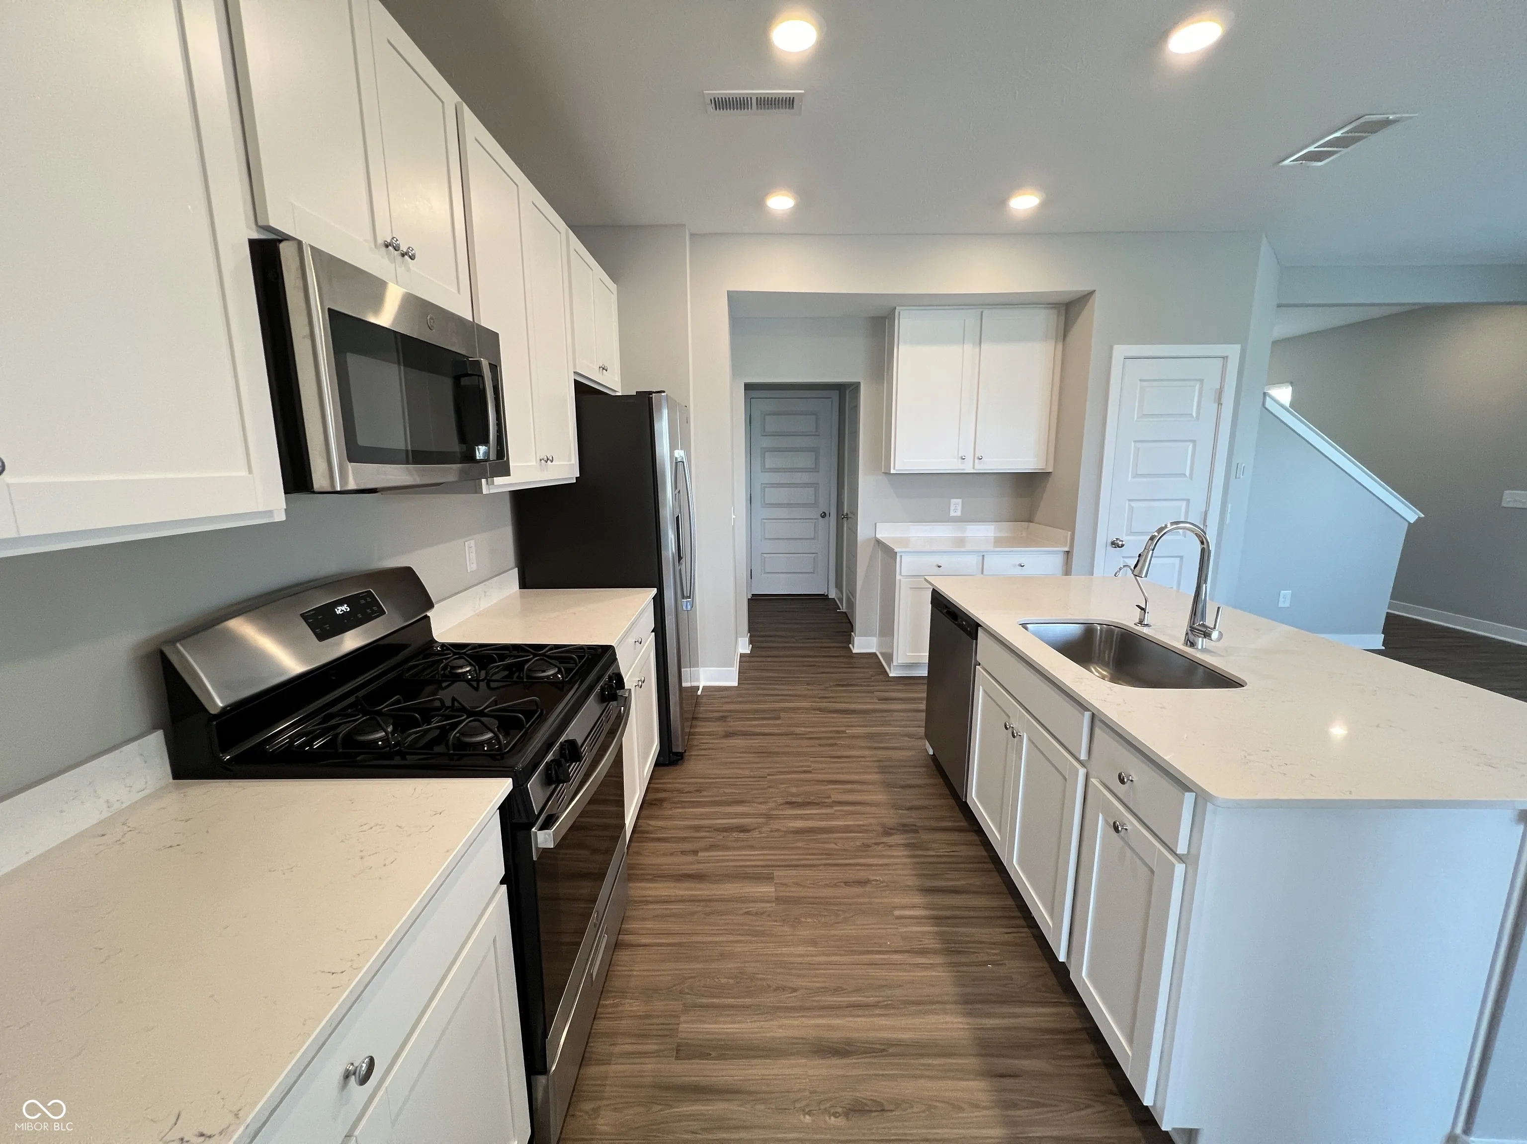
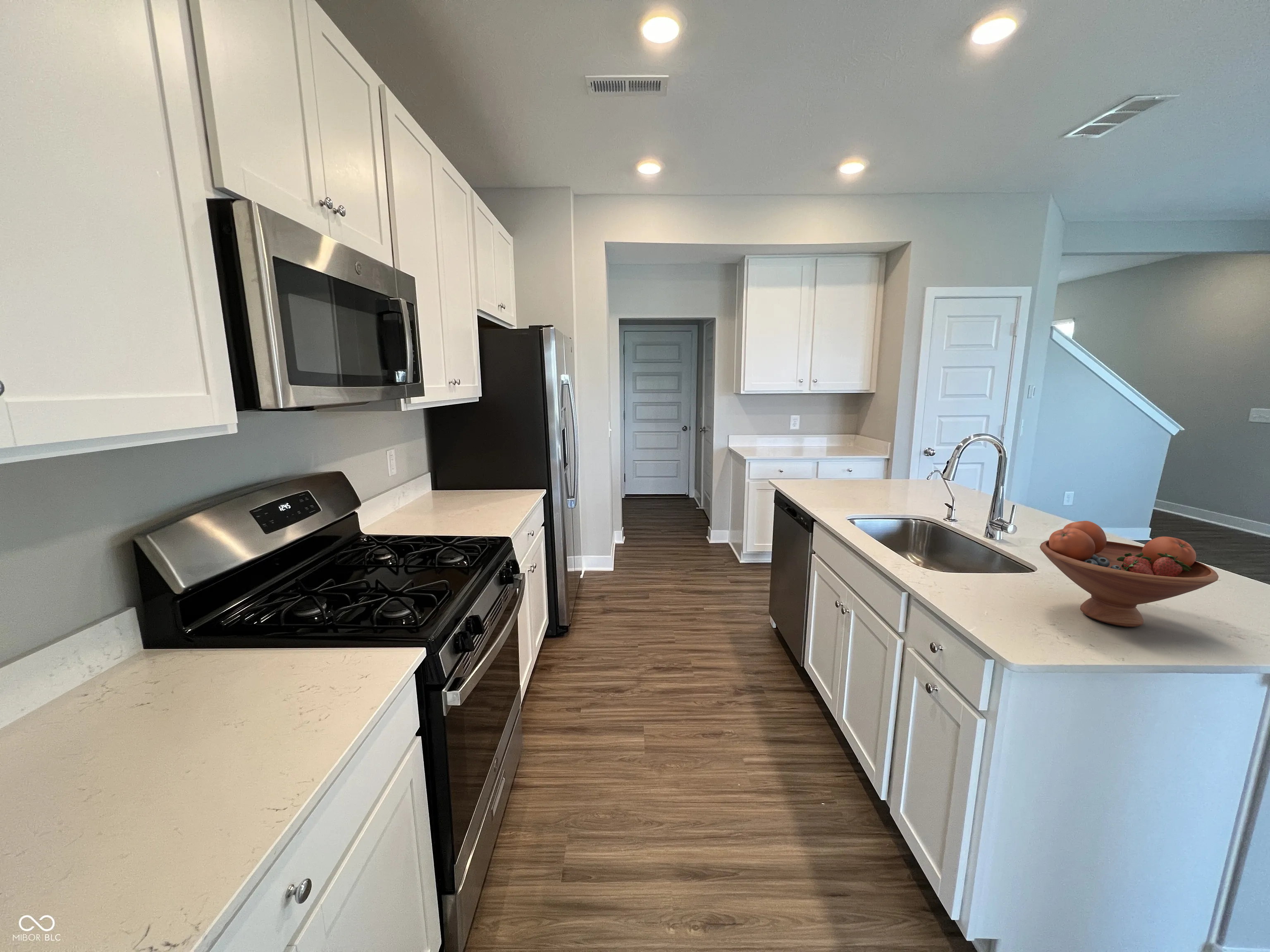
+ fruit bowl (1118, 575)
